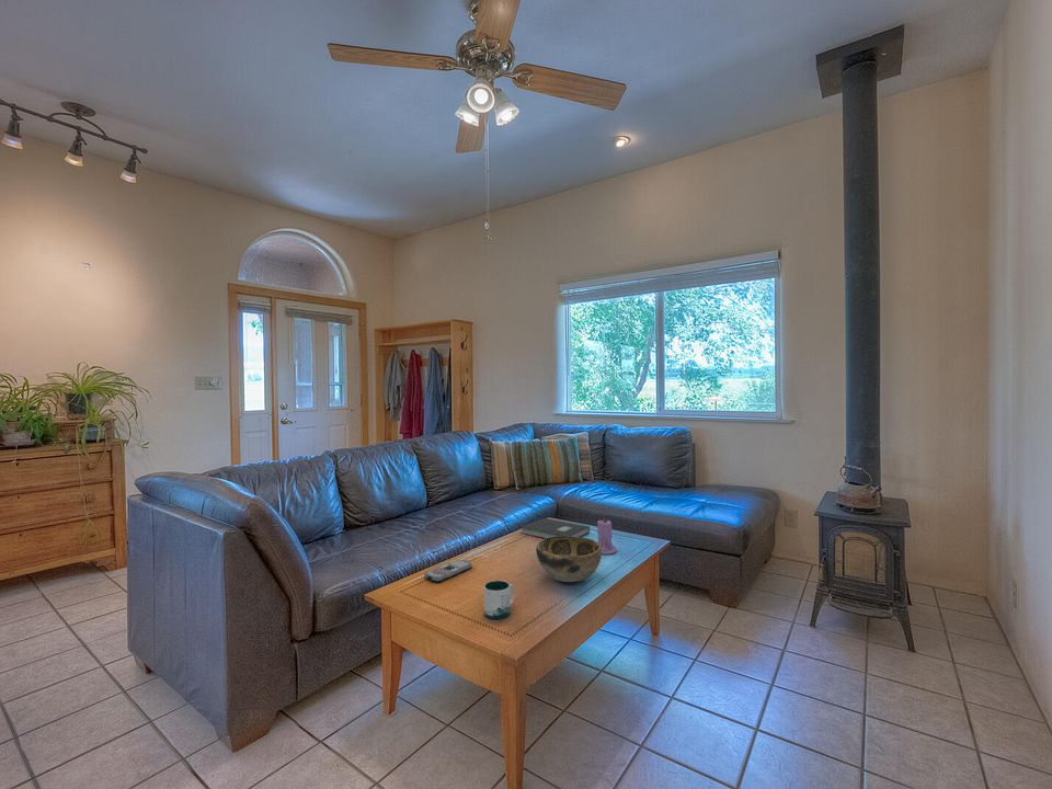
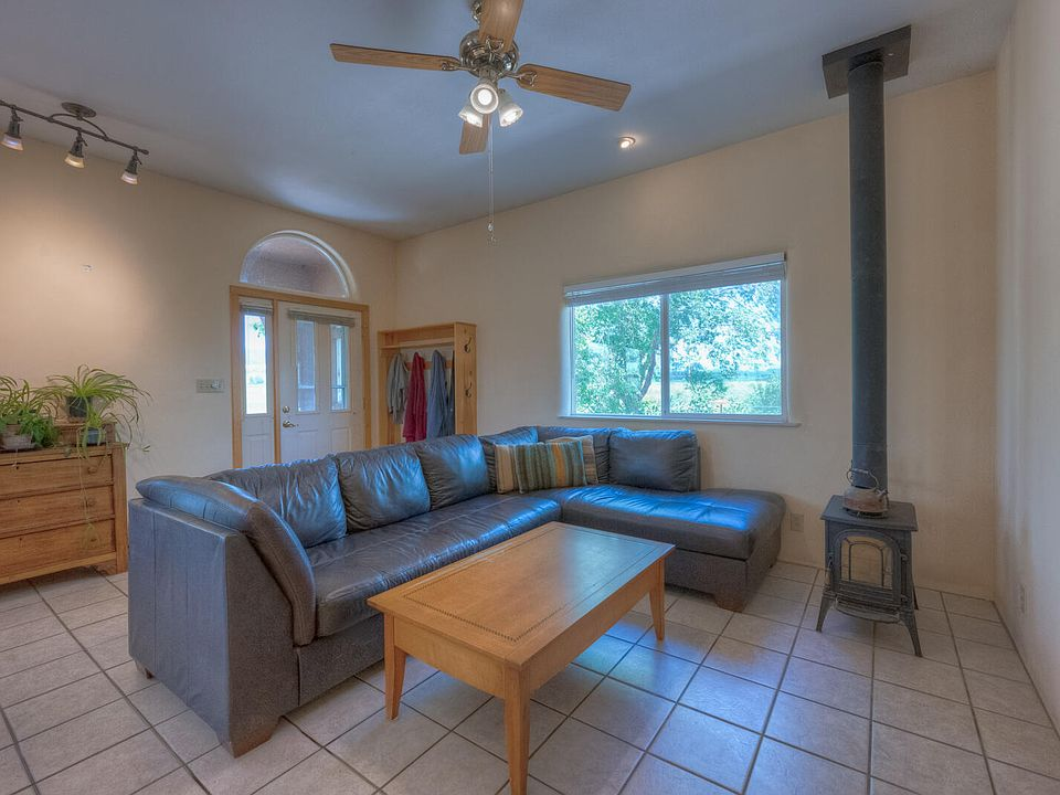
- mug (501, 598)
- remote control (449, 570)
- decorative bowl (569, 561)
- book (554, 529)
- candle (604, 533)
